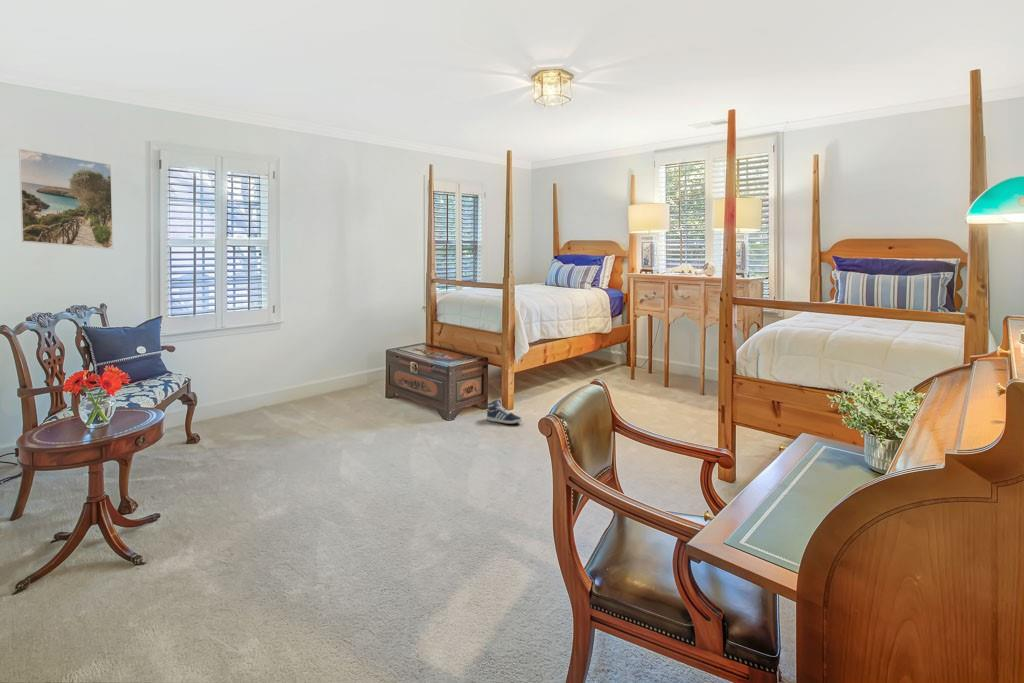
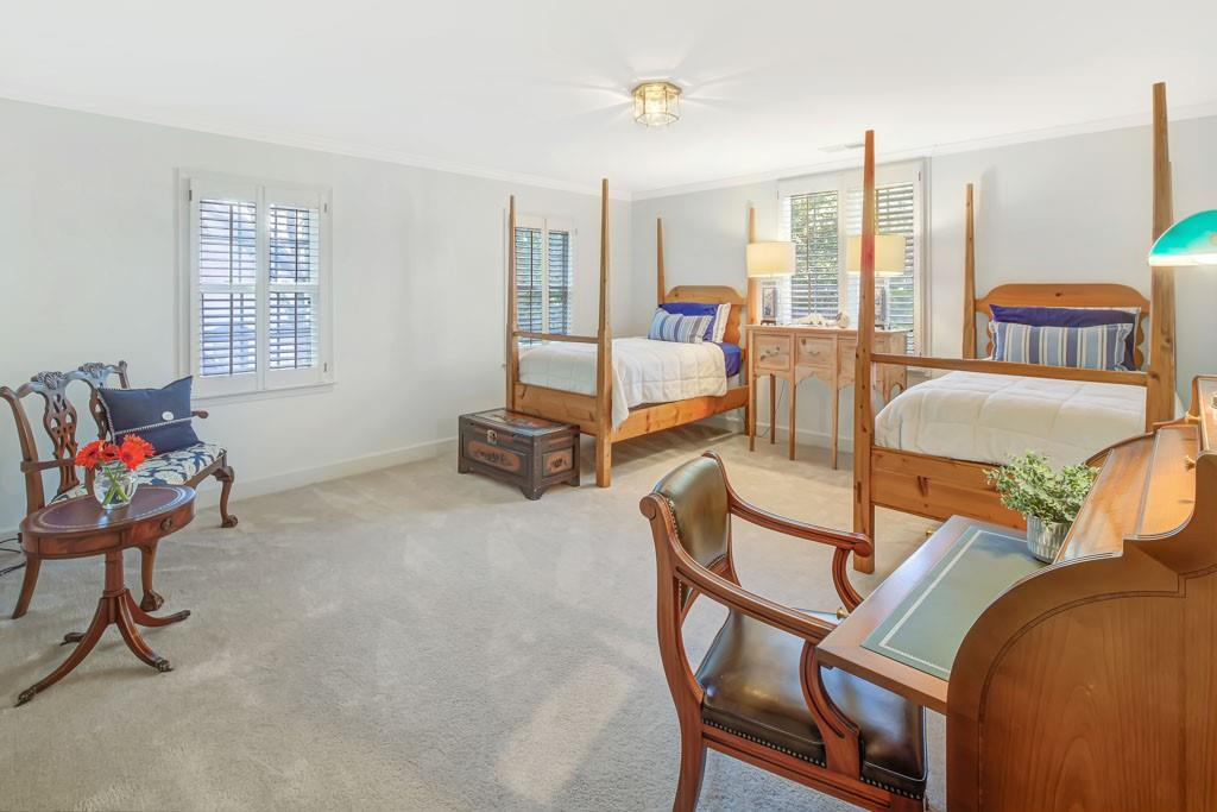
- sneaker (503, 411)
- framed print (68, 201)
